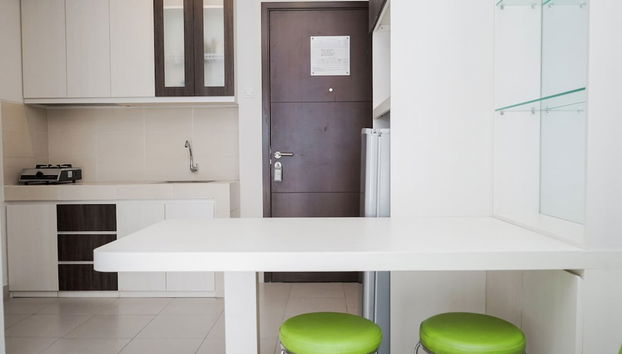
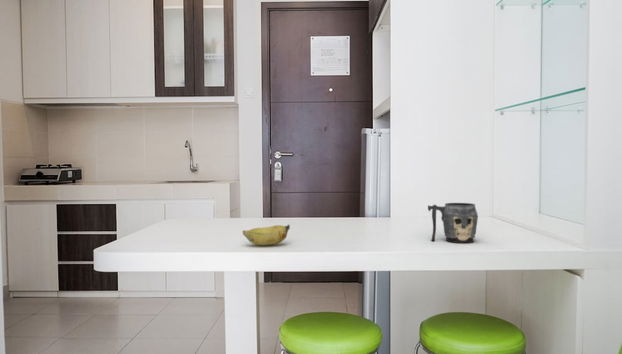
+ banana (266, 235)
+ mug (452, 222)
